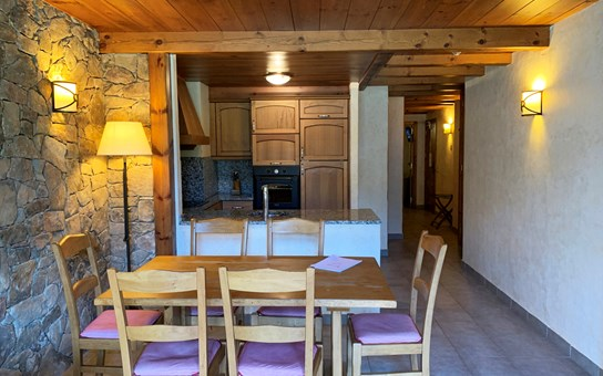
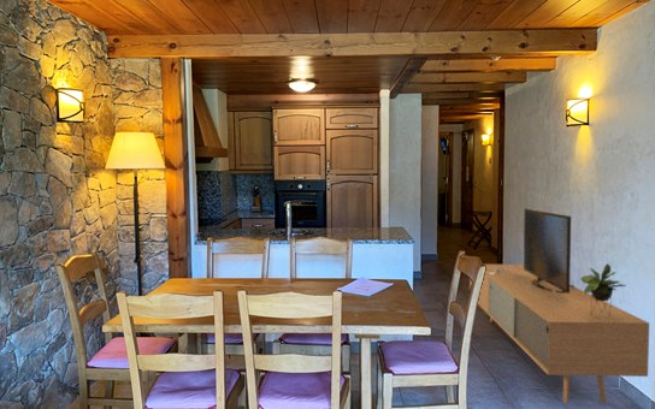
+ media console (538, 283)
